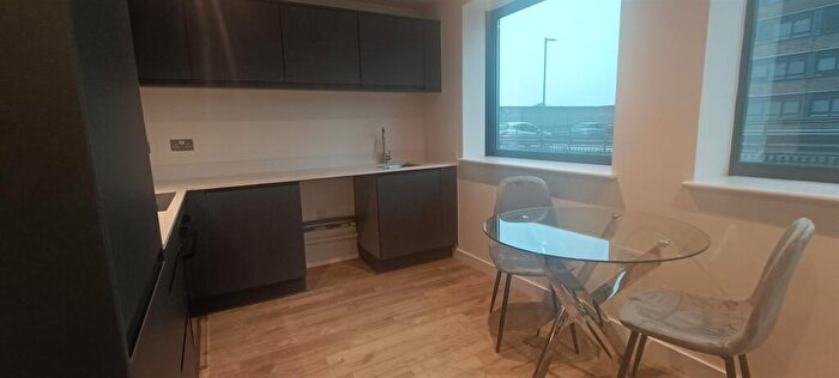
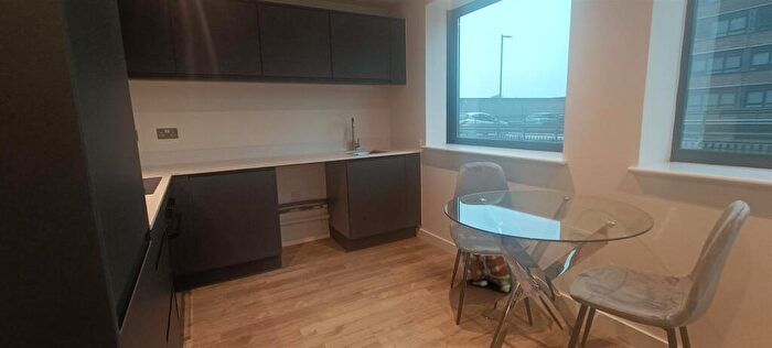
+ backpack (487, 257)
